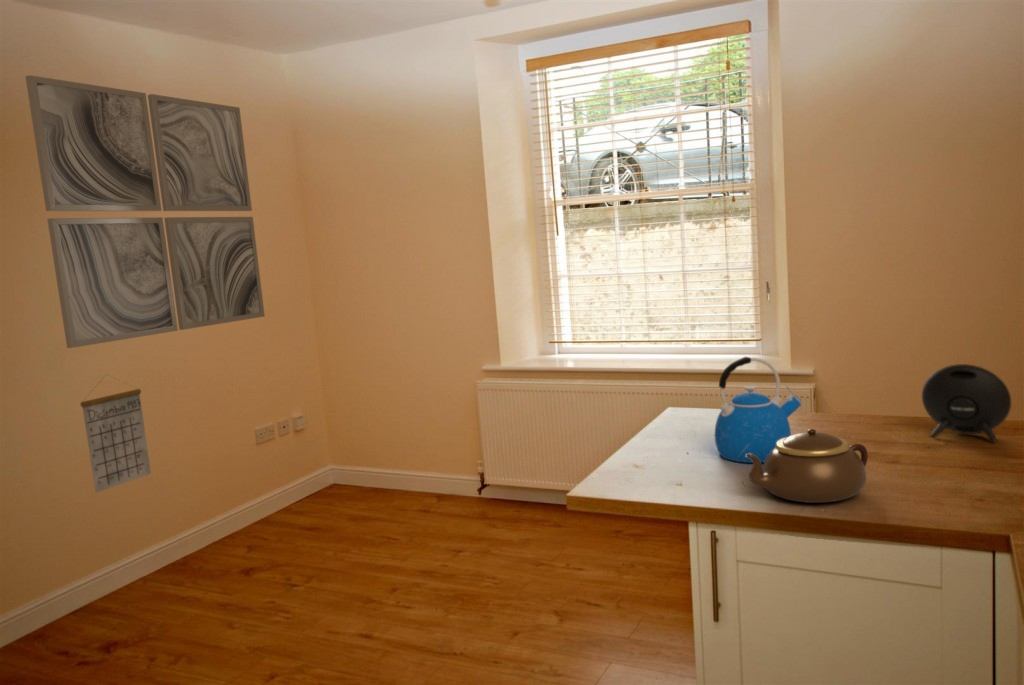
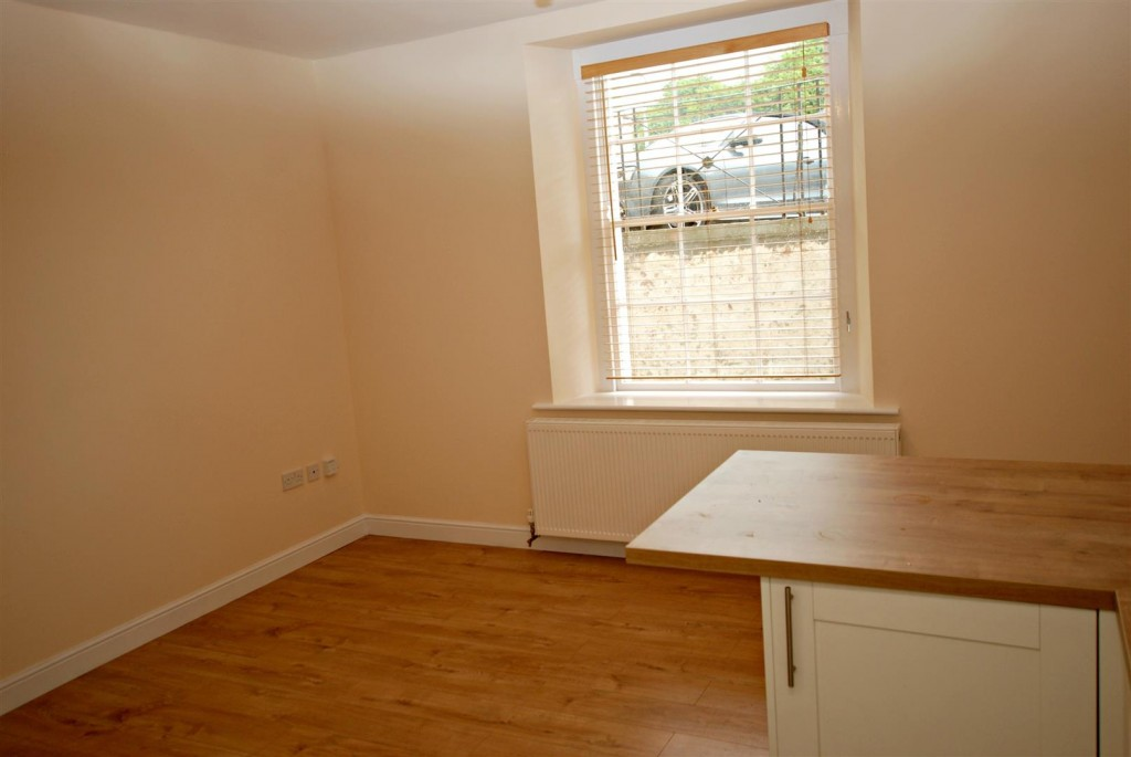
- calendar (116, 428)
- kettle (759, 404)
- speaker (965, 399)
- wall art (162, 217)
- teapot (811, 461)
